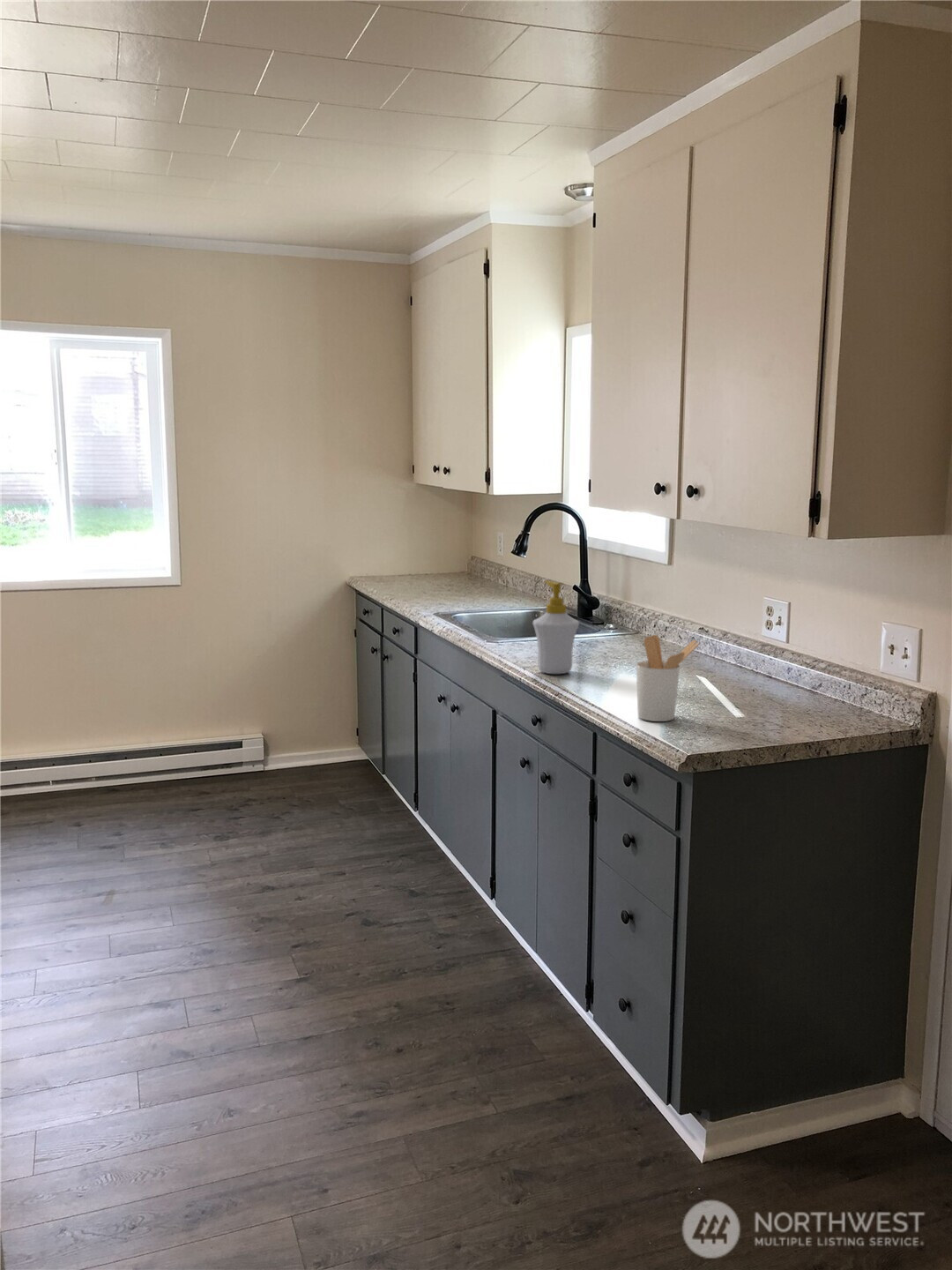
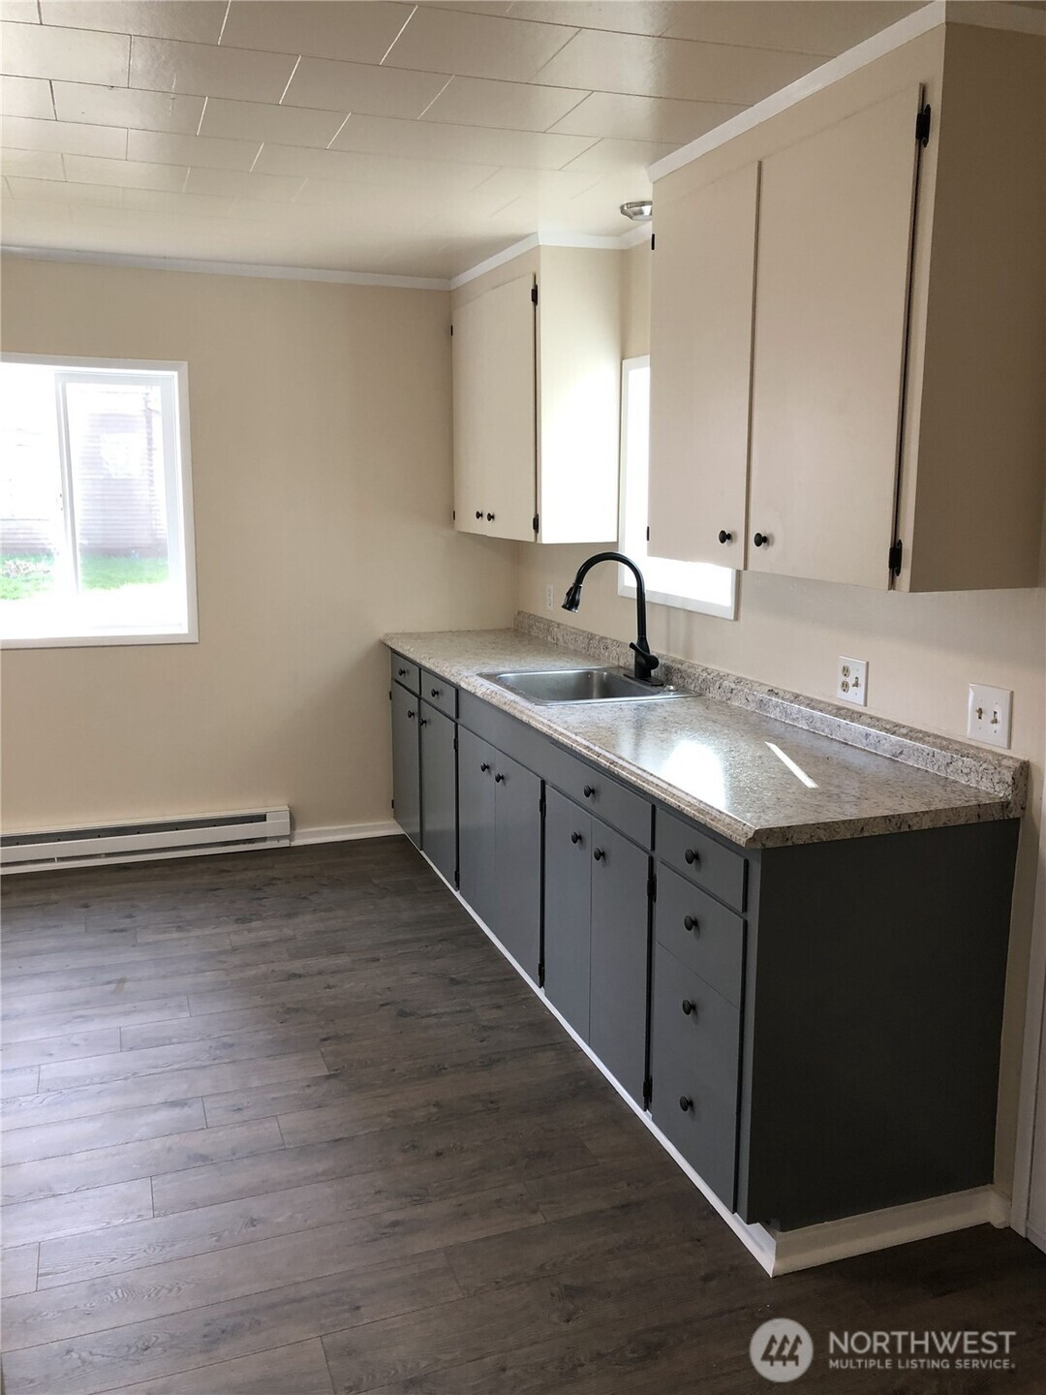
- soap bottle (555, 627)
- utensil holder (668, 677)
